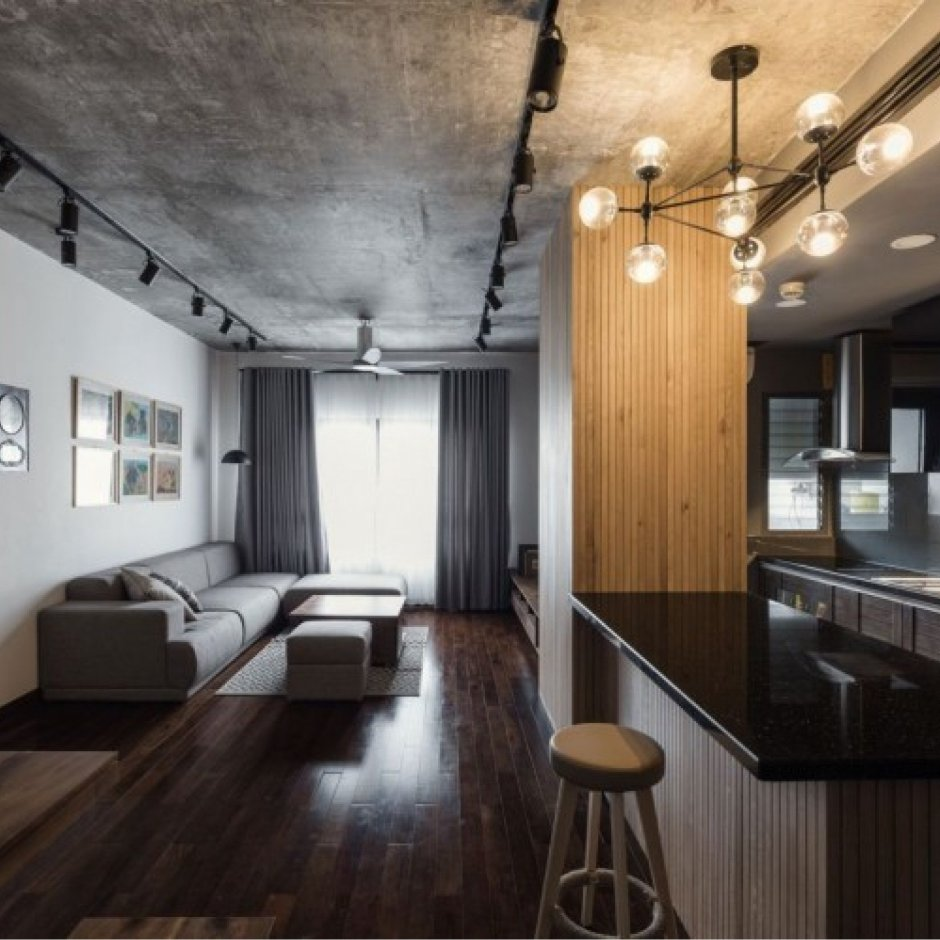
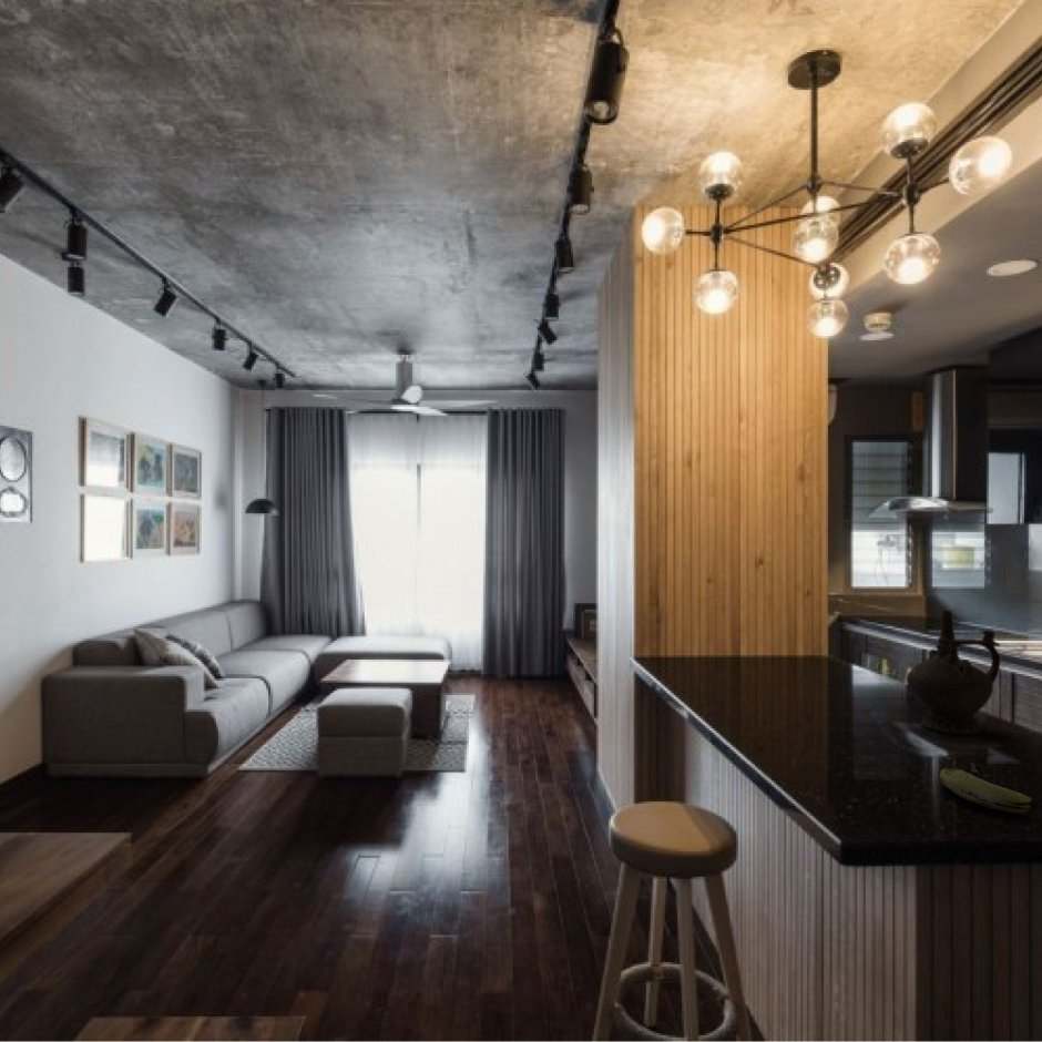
+ fruit (977, 783)
+ ceremonial vessel (953, 668)
